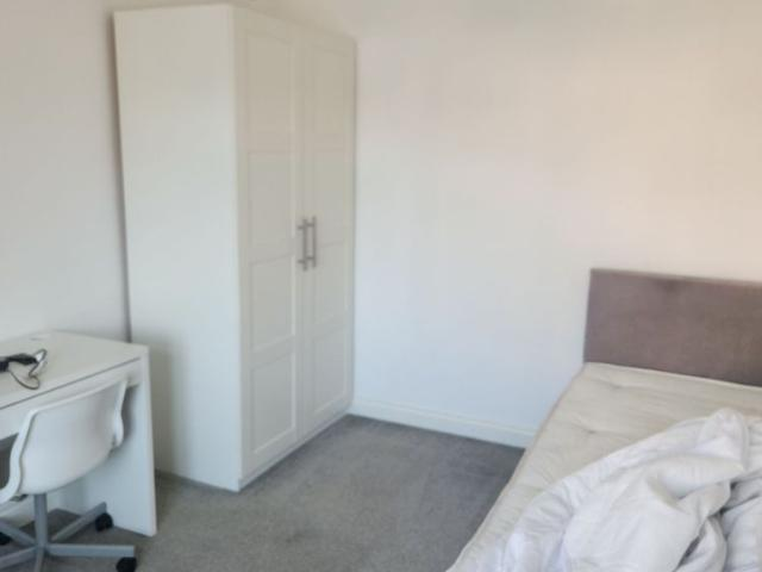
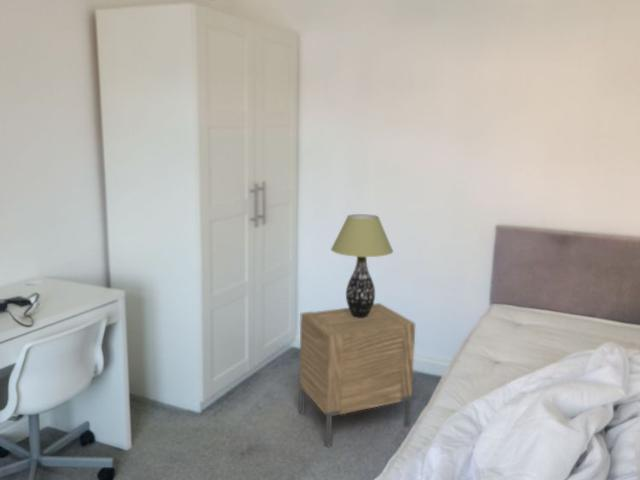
+ nightstand (355, 370)
+ table lamp (361, 266)
